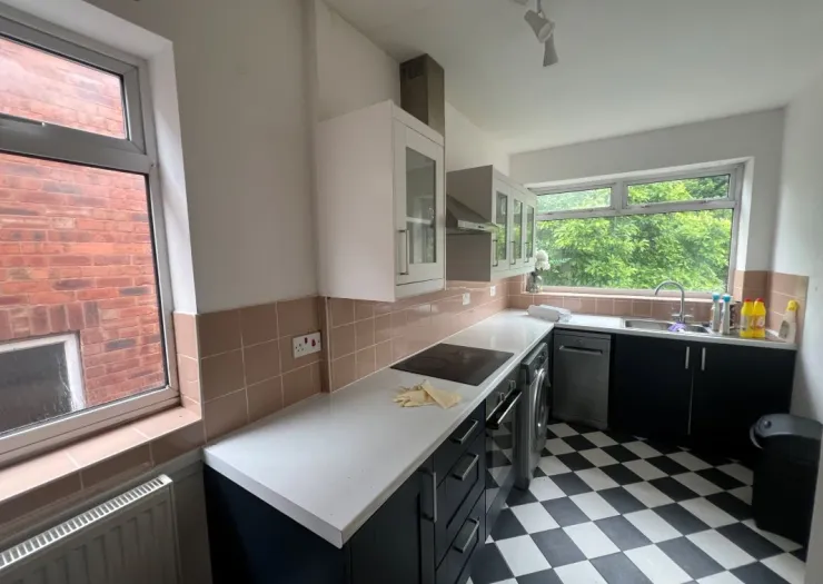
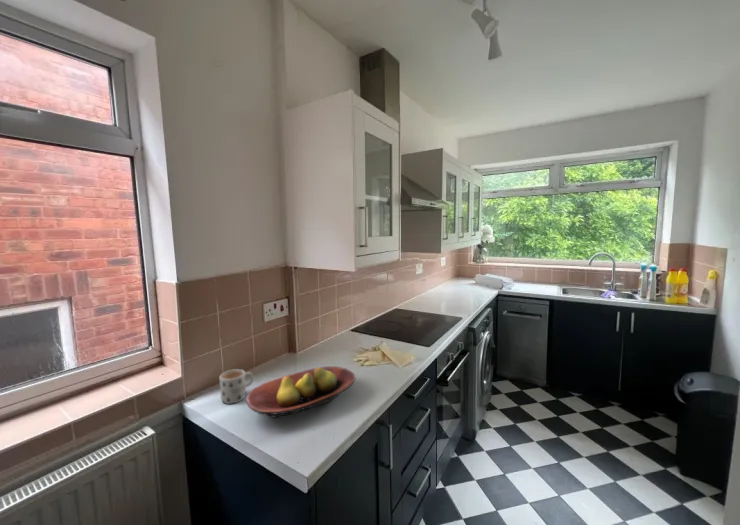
+ mug (237, 384)
+ fruit bowl (303, 387)
